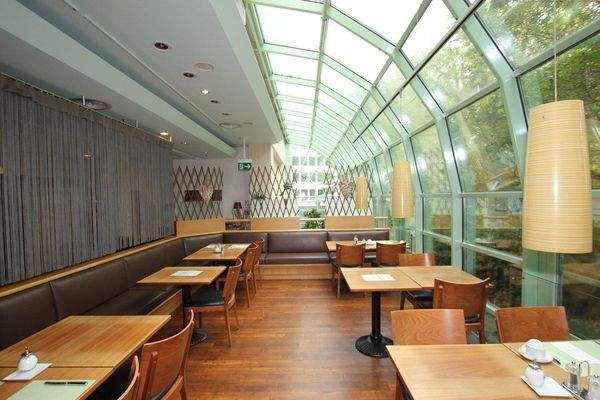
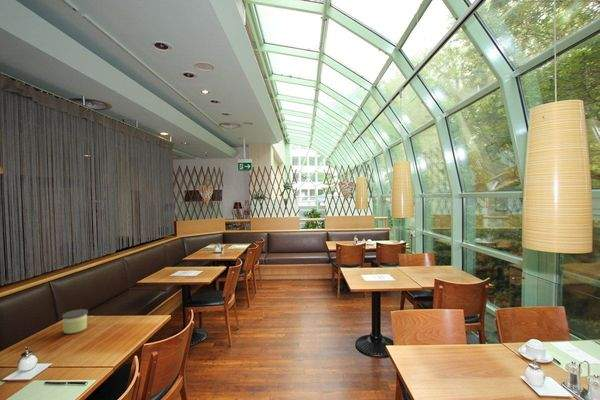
+ candle (75, 321)
